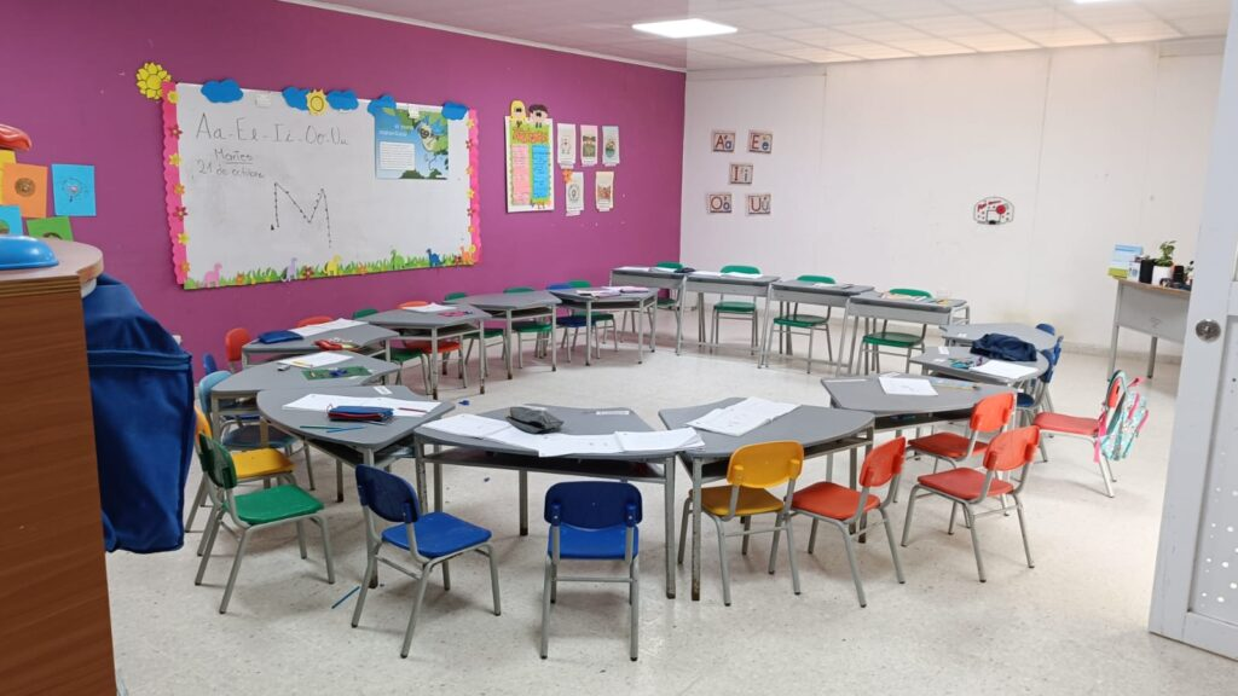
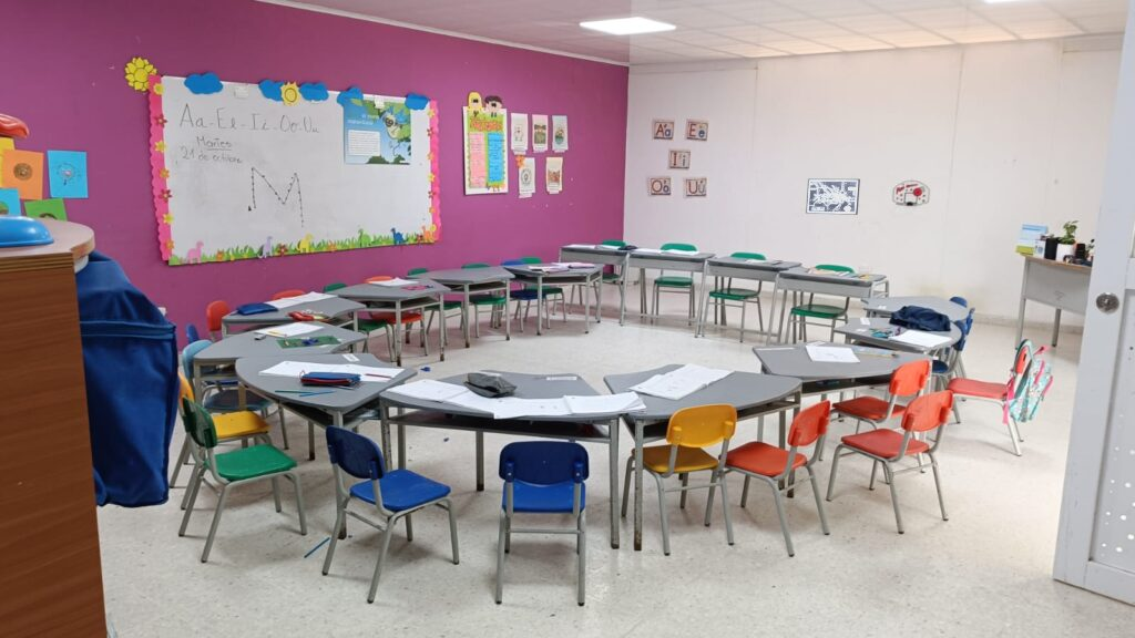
+ wall art (832, 196)
